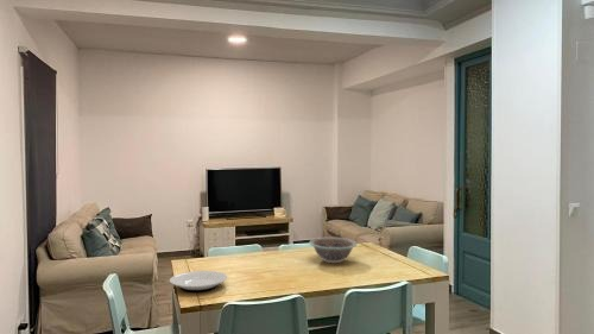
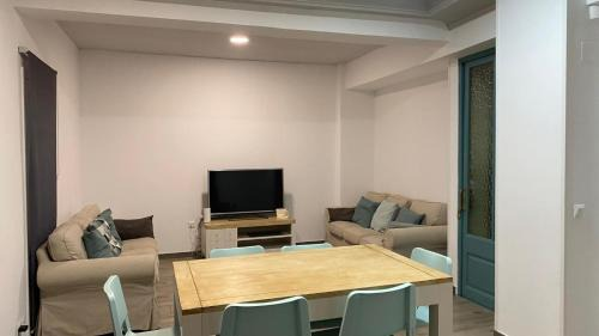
- plate (198, 282)
- decorative bowl (333, 251)
